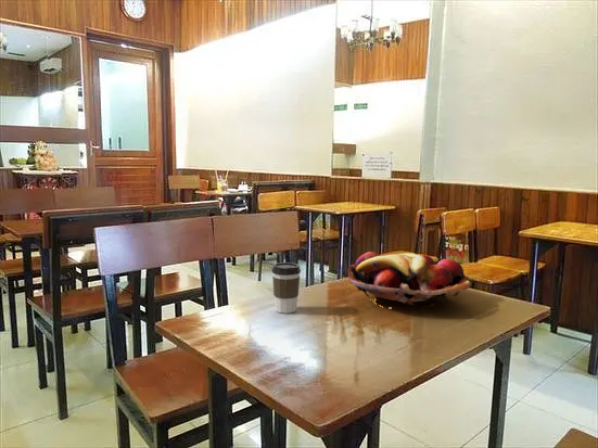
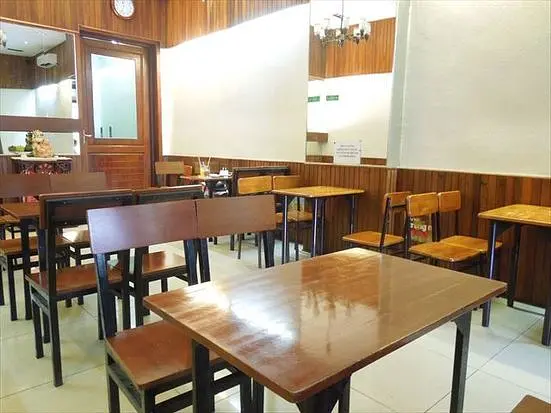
- fruit basket (407, 276)
- coffee cup (285, 287)
